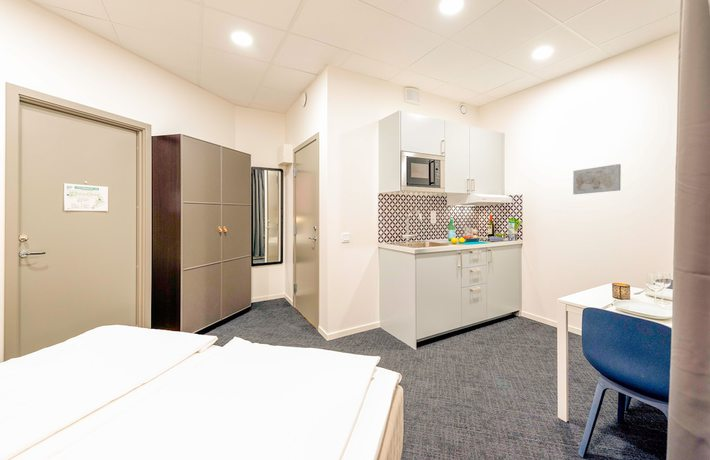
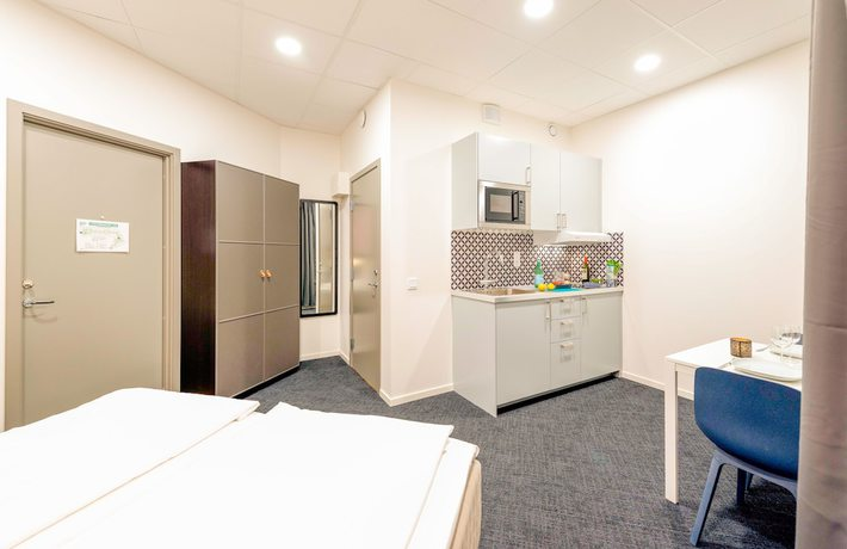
- wall art (595, 180)
